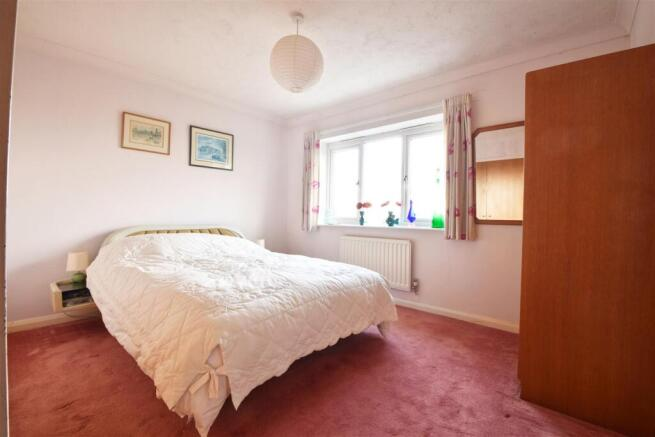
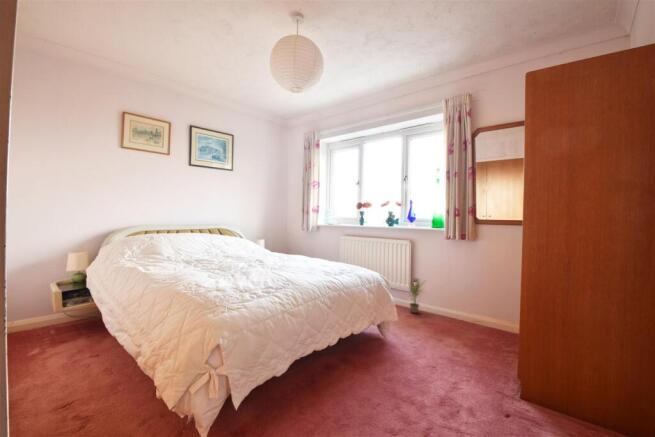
+ potted plant (415, 296)
